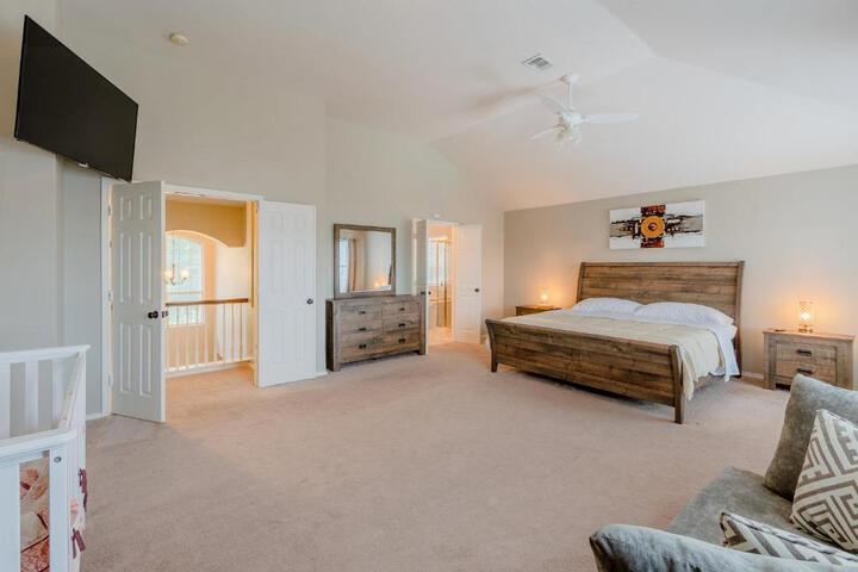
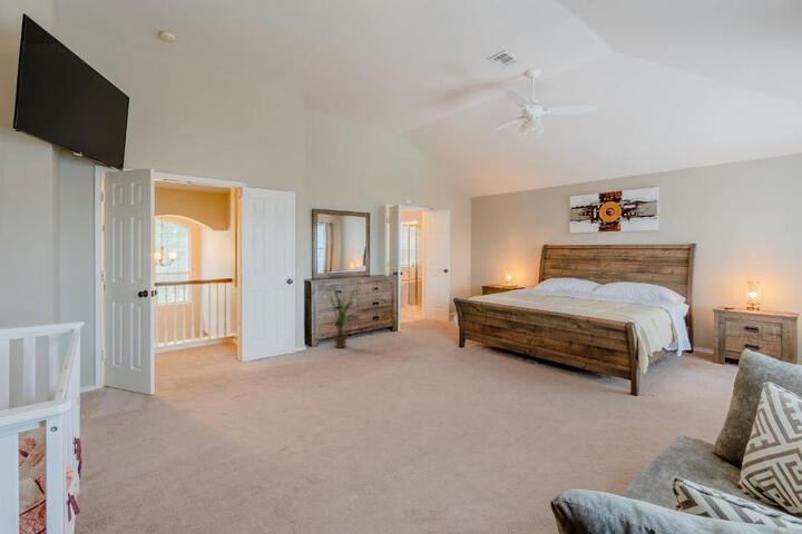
+ house plant (336, 315)
